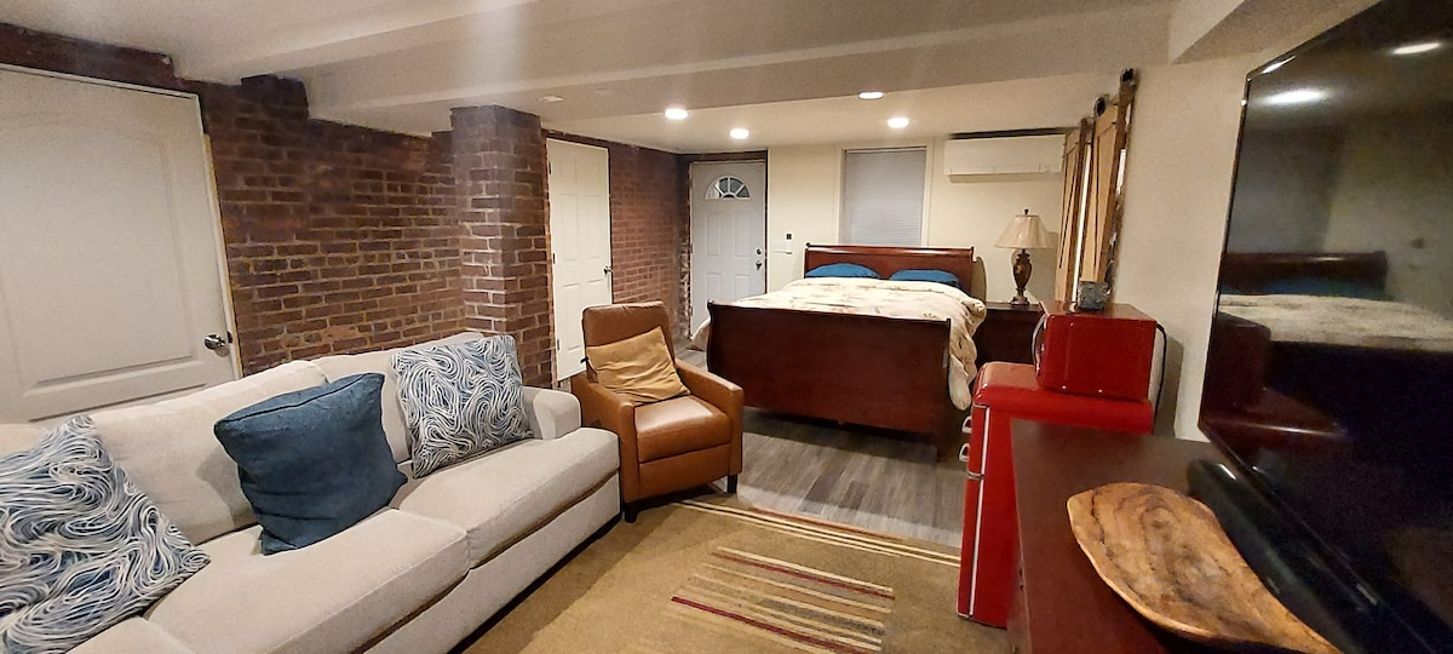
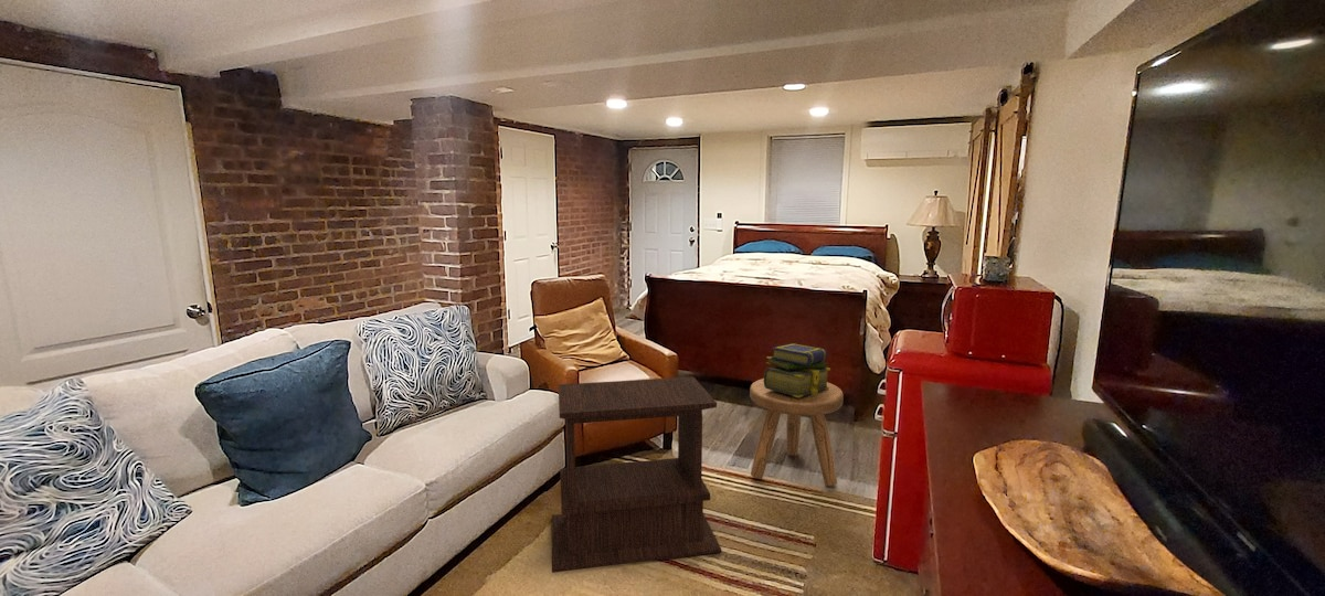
+ stool (795, 430)
+ stack of books (797, 366)
+ side table (632, 465)
